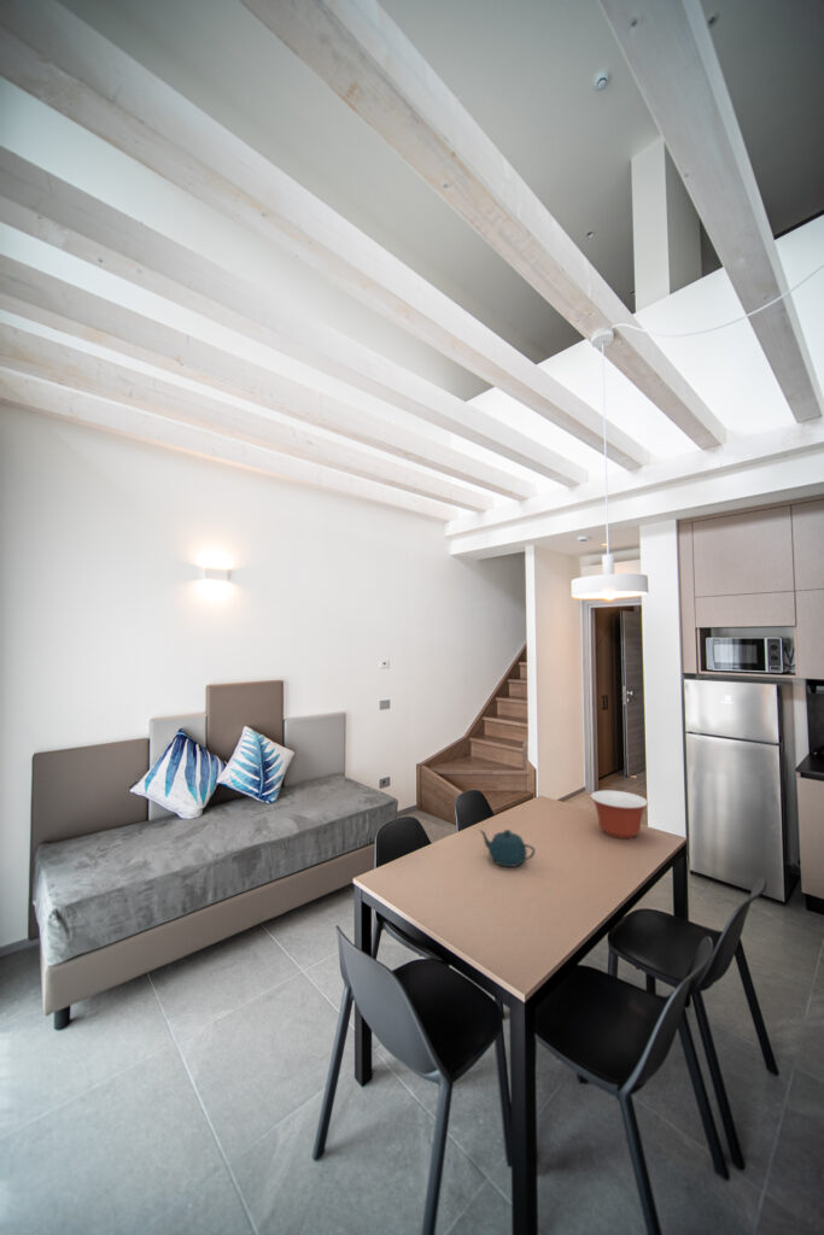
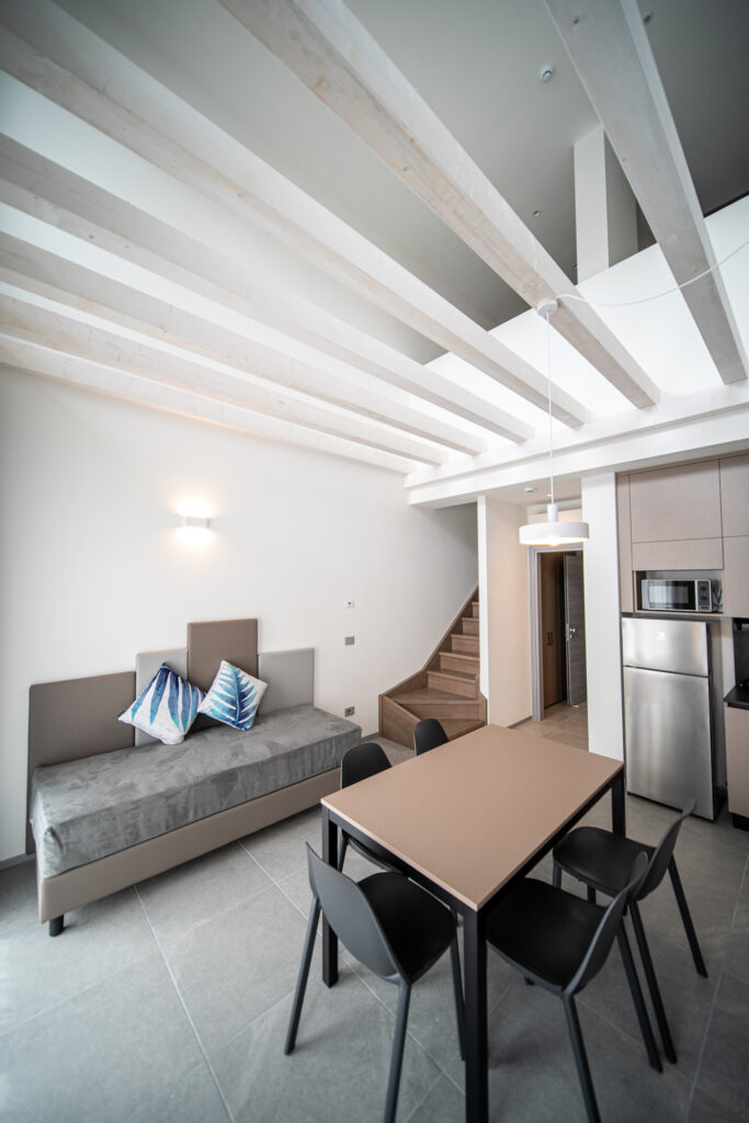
- mixing bowl (619, 815)
- teapot (505, 845)
